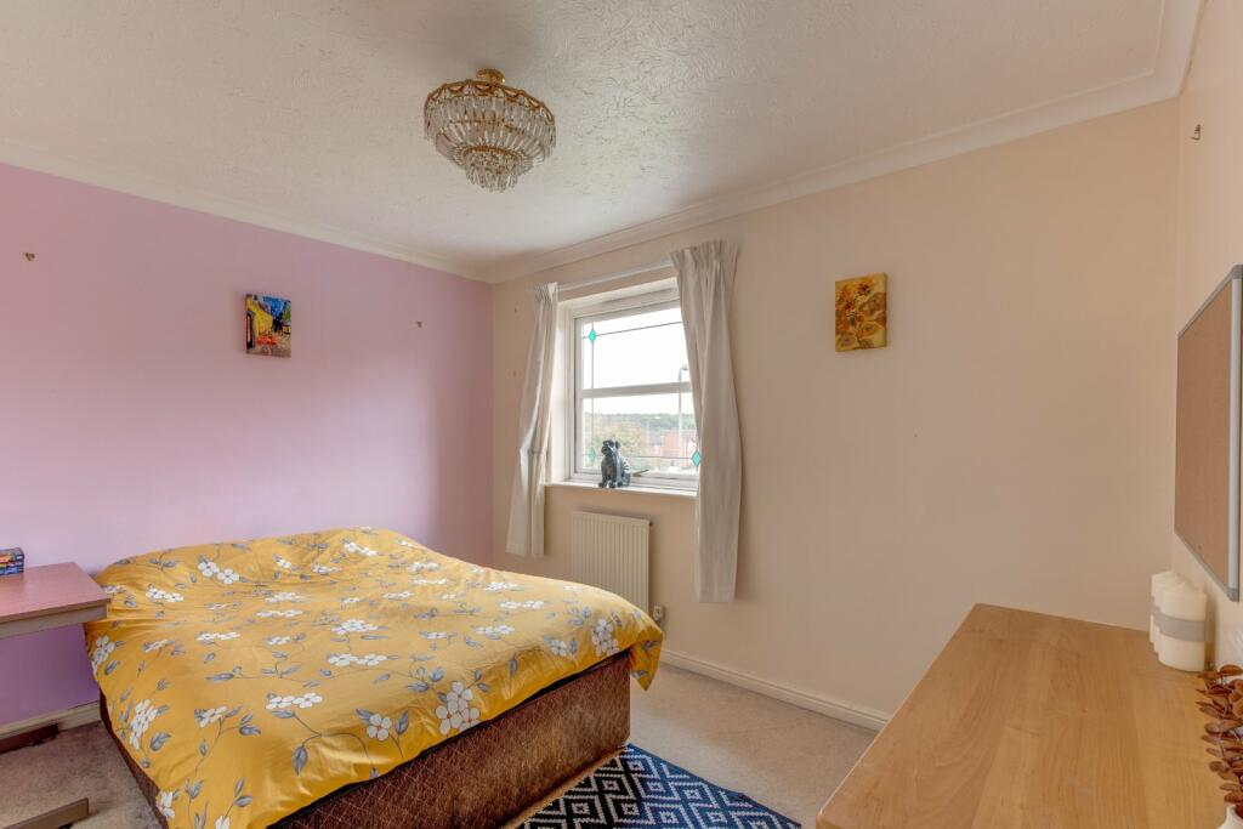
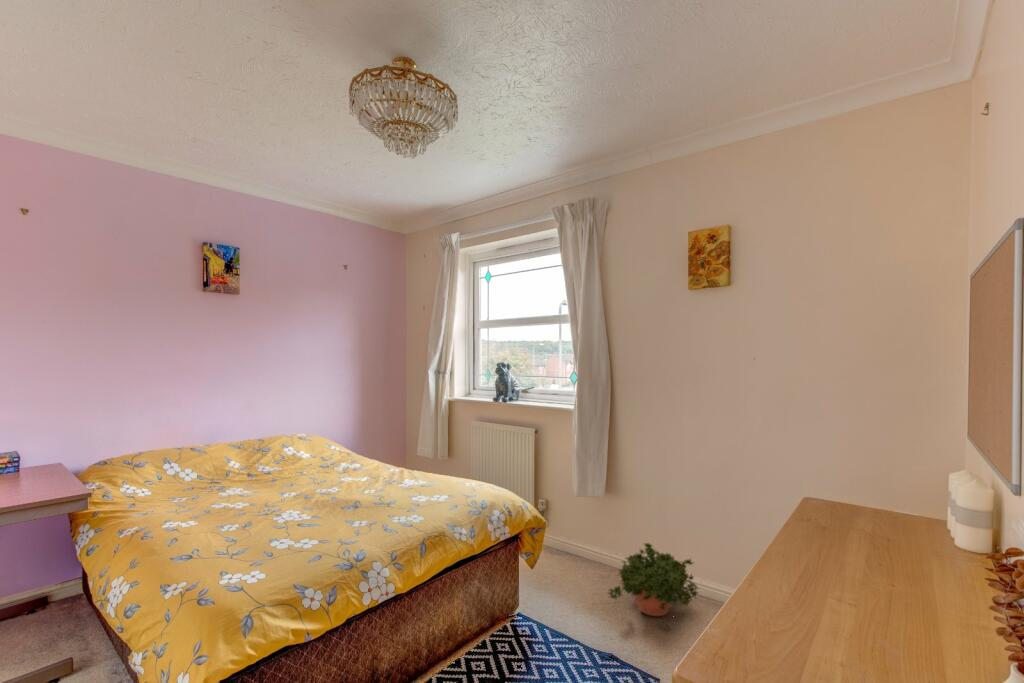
+ potted plant (653, 580)
